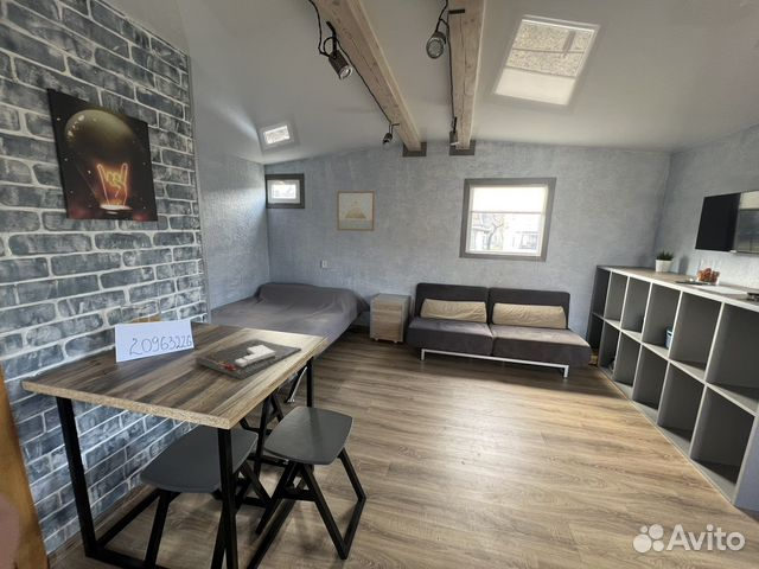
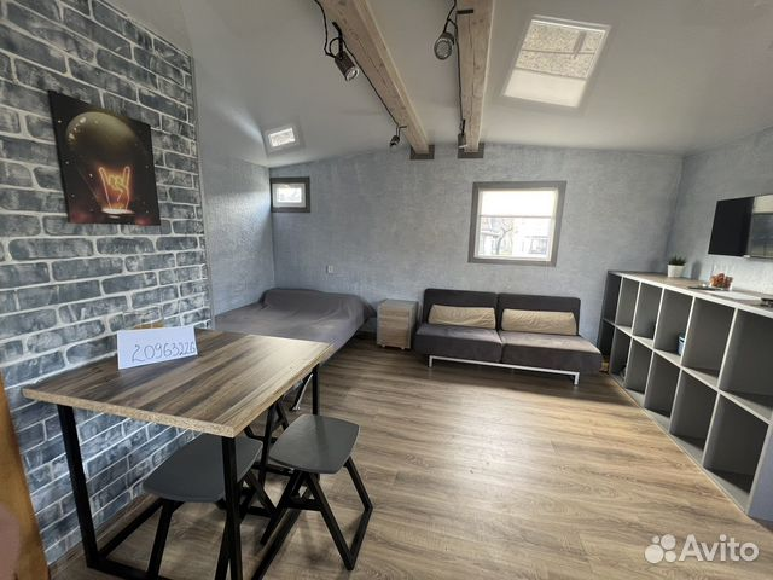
- board game (249, 354)
- wall art (355, 211)
